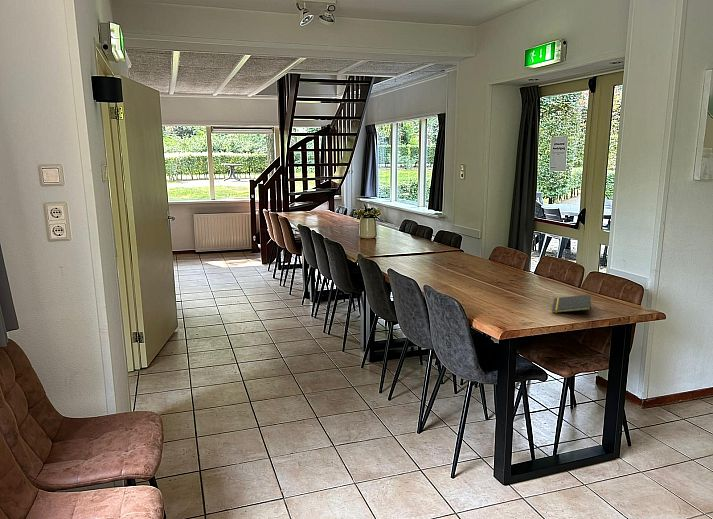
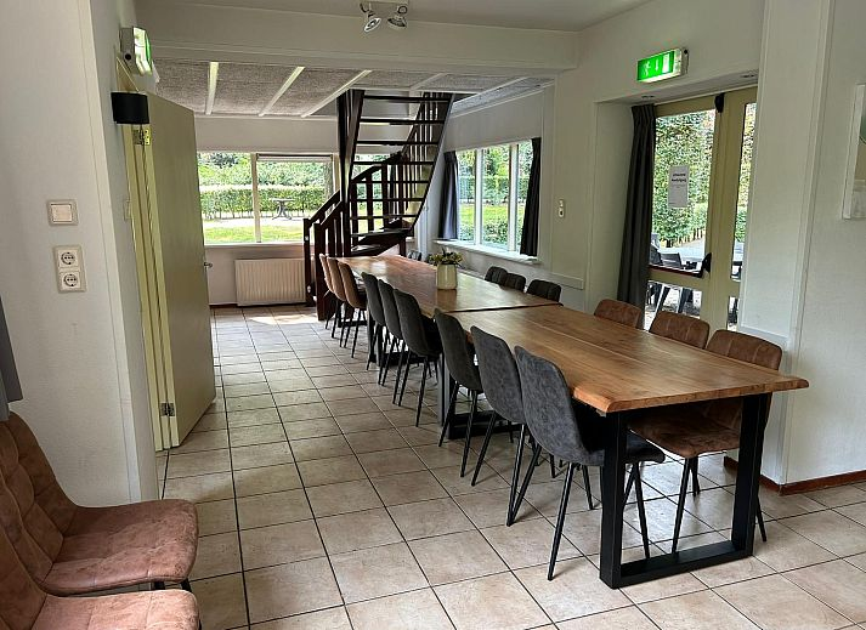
- notepad (571, 303)
